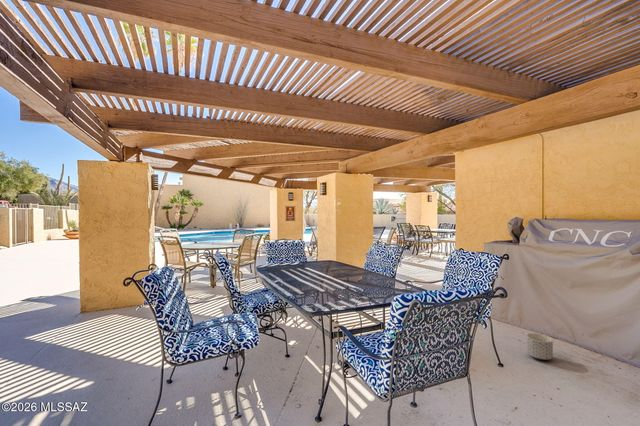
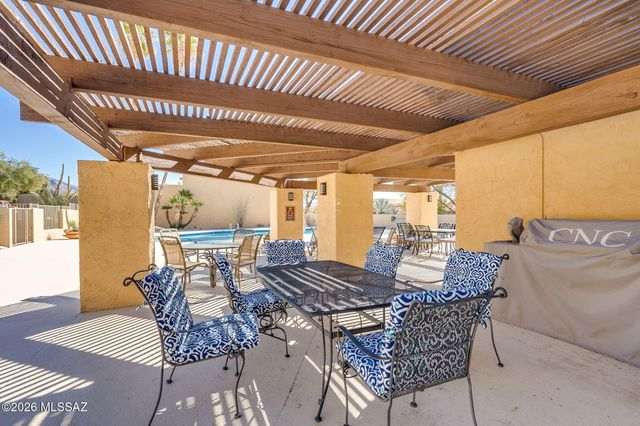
- planter (539, 347)
